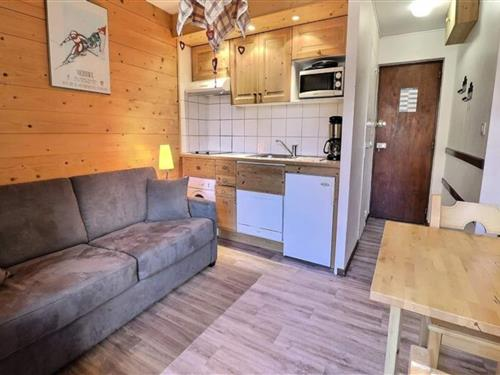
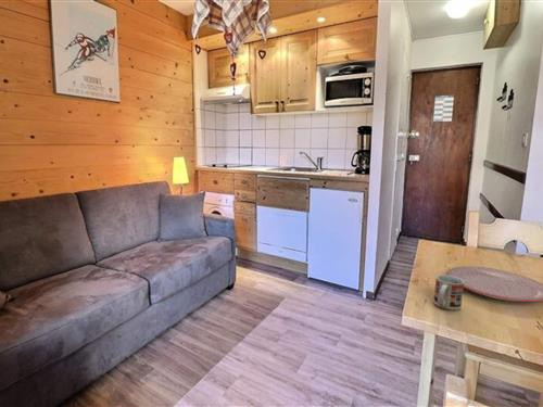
+ cup (446, 293)
+ plate (494, 284)
